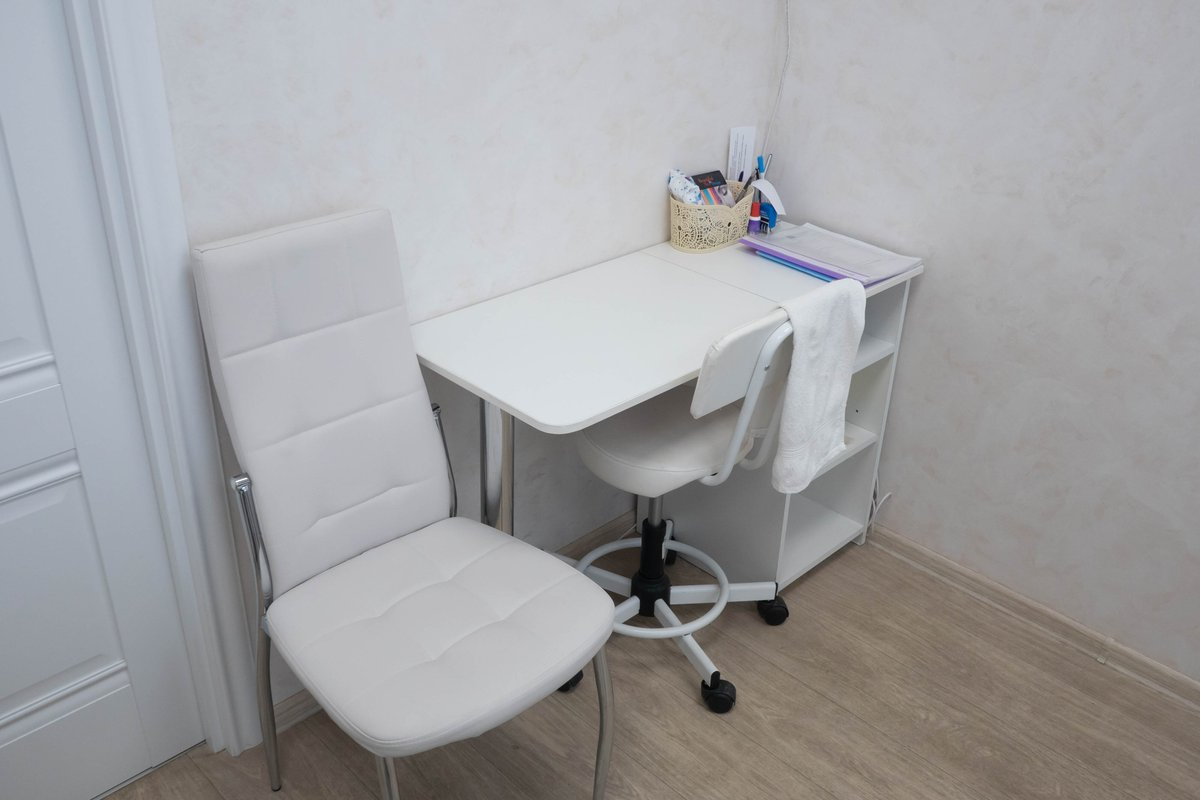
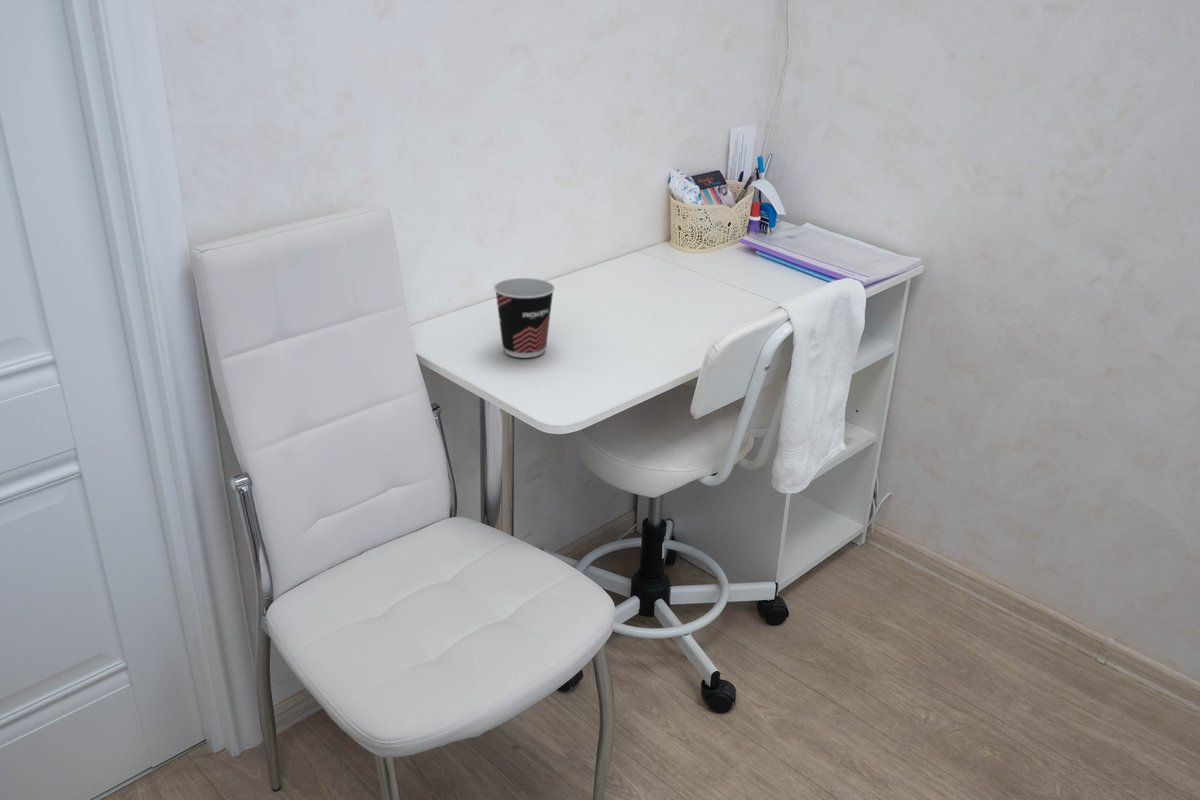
+ cup (524, 319)
